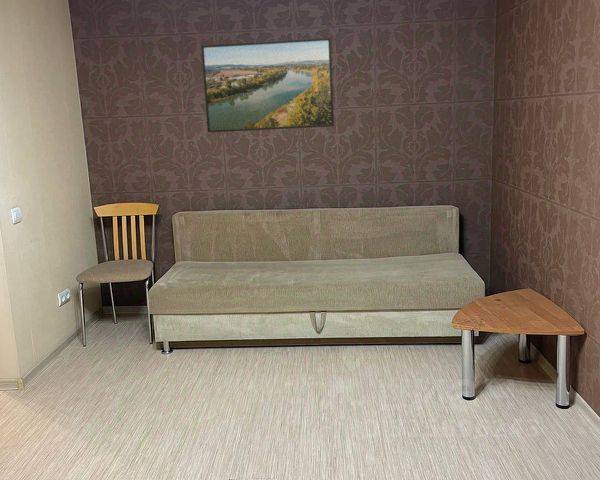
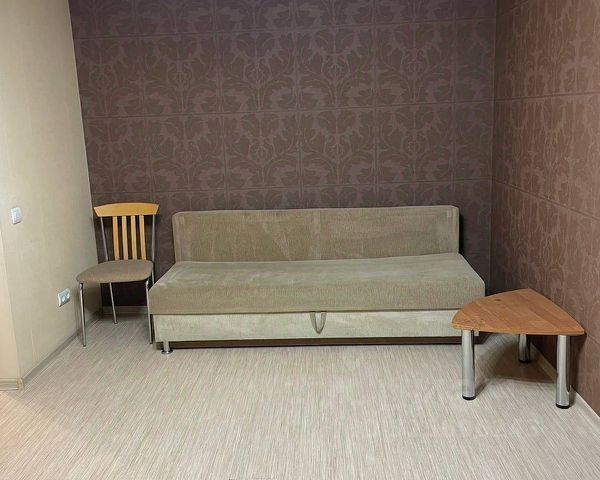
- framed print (268, 86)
